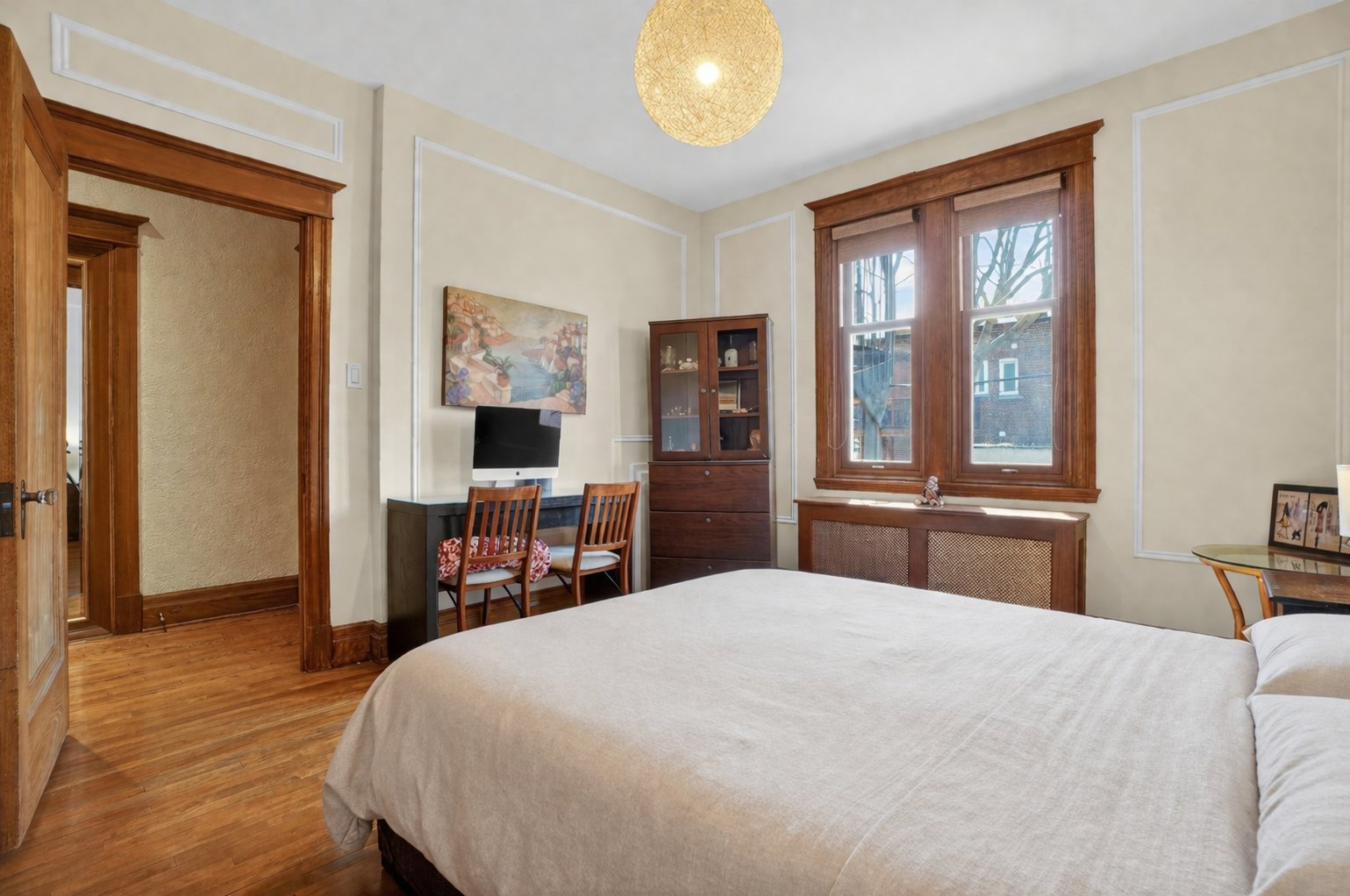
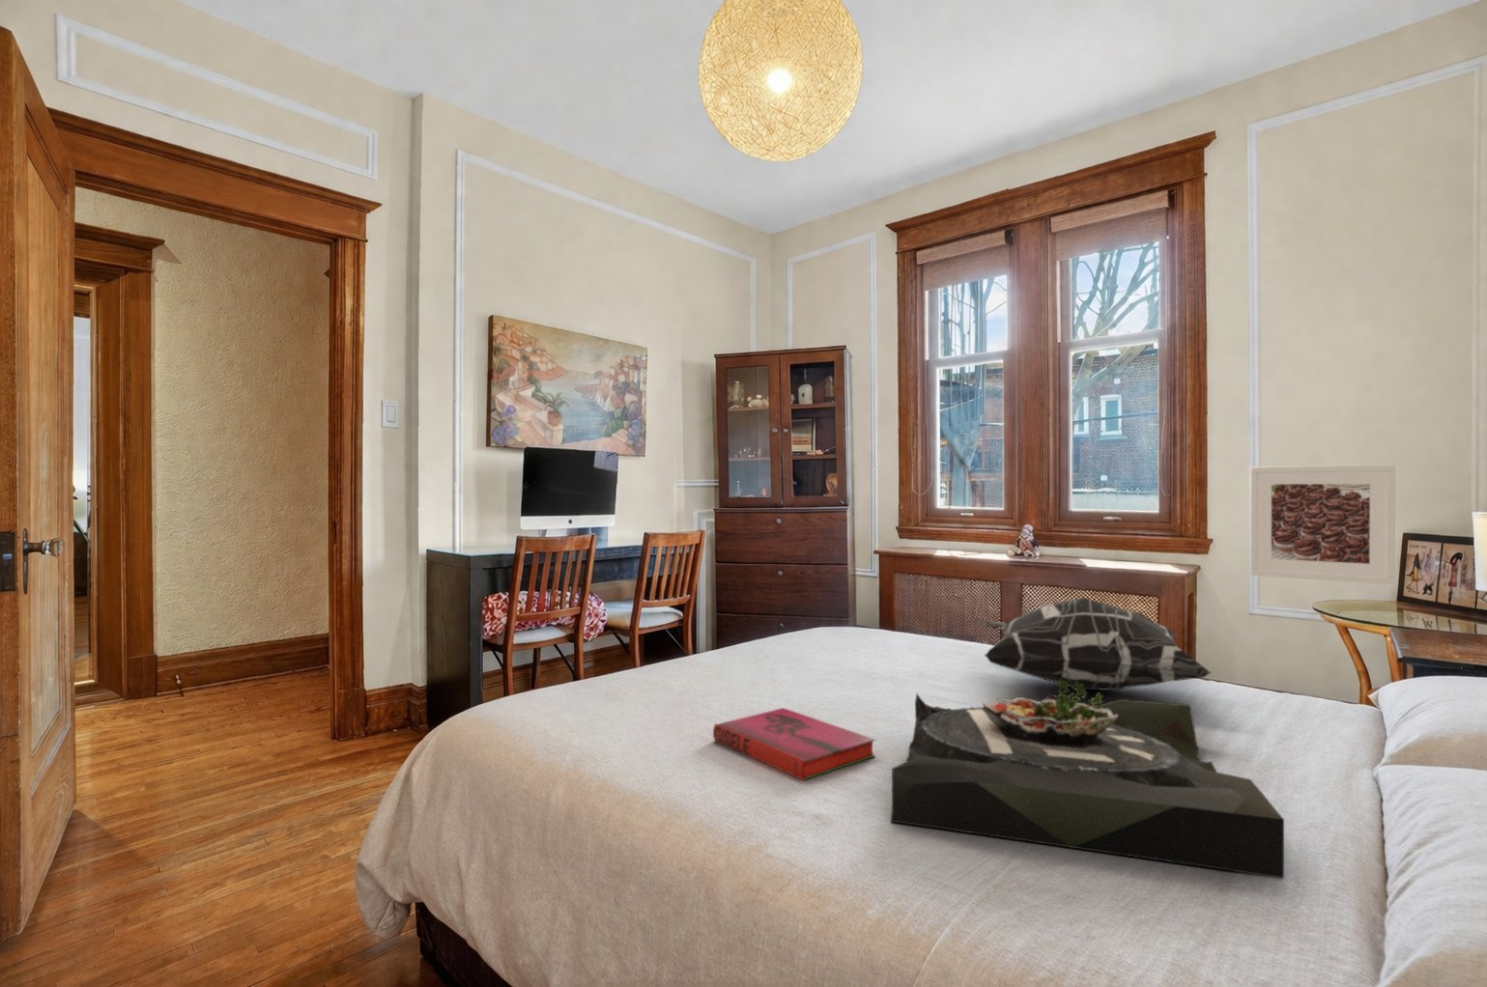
+ decorative pillow (1081, 642)
+ serving tray (1059, 726)
+ hardback book (791, 740)
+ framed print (1318, 522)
